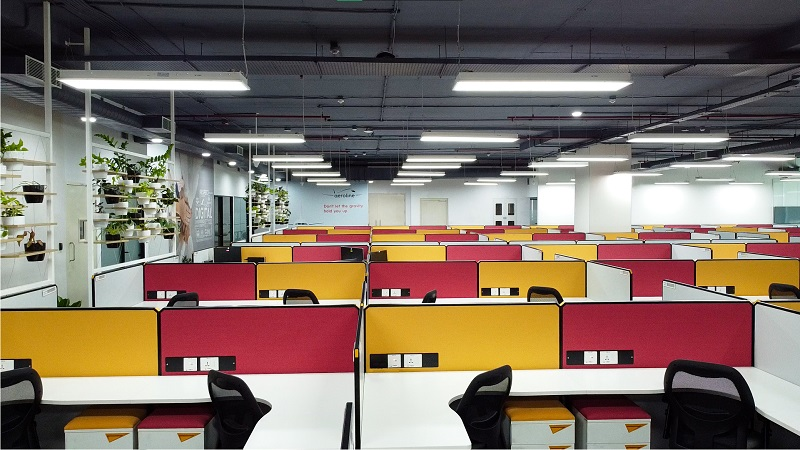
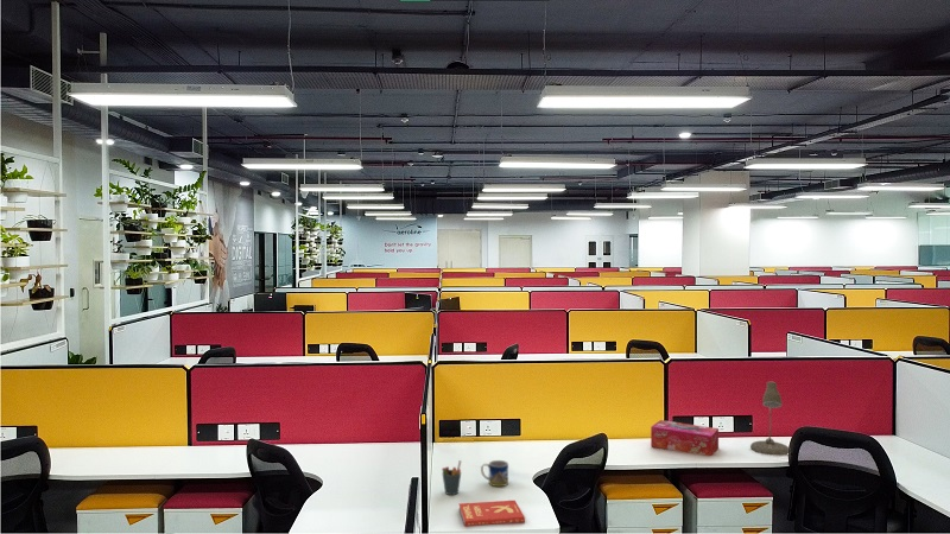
+ book (490, 513)
+ tissue box (684, 437)
+ pen holder (451, 477)
+ desk lamp (770, 415)
+ mug (494, 472)
